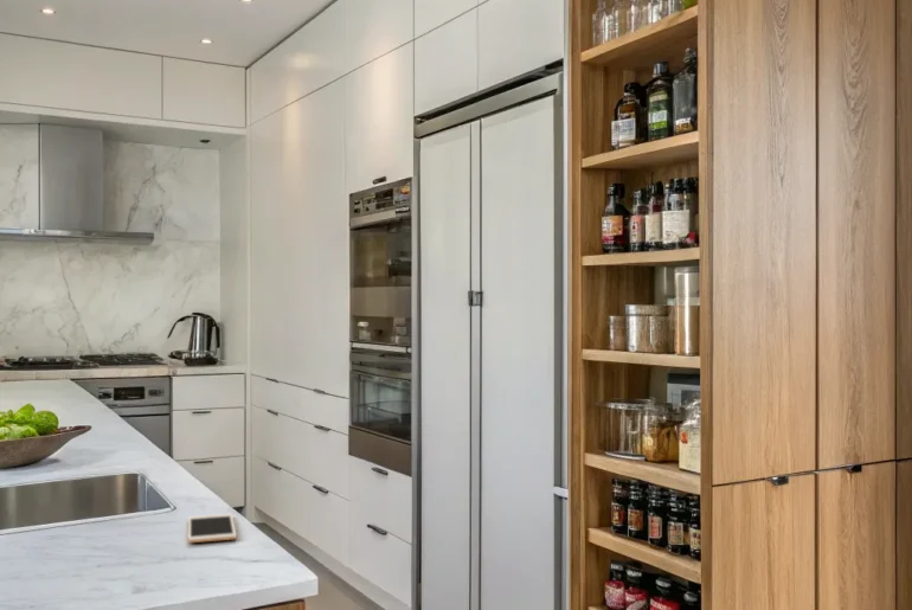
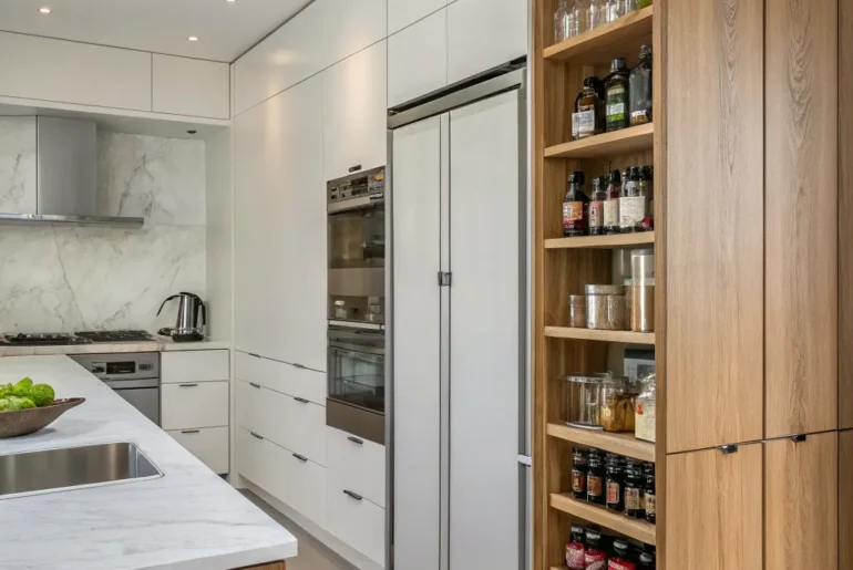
- cell phone (211, 527)
